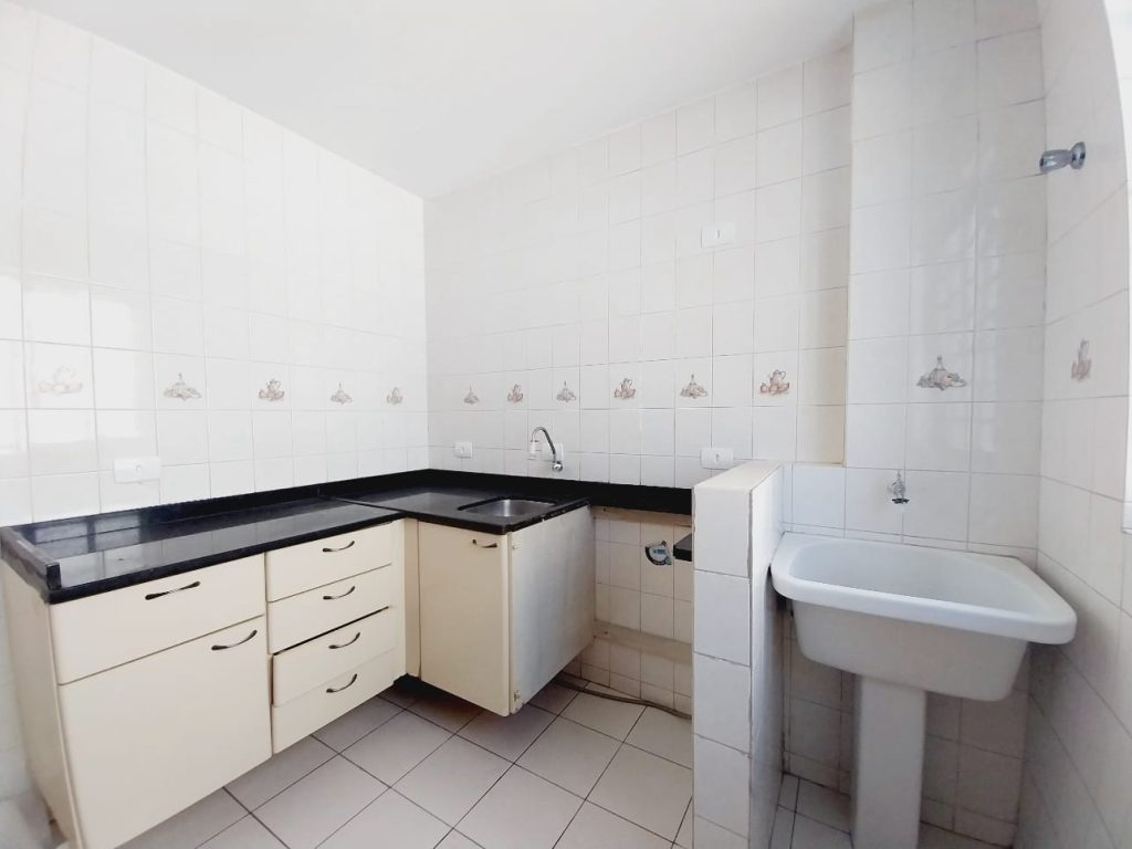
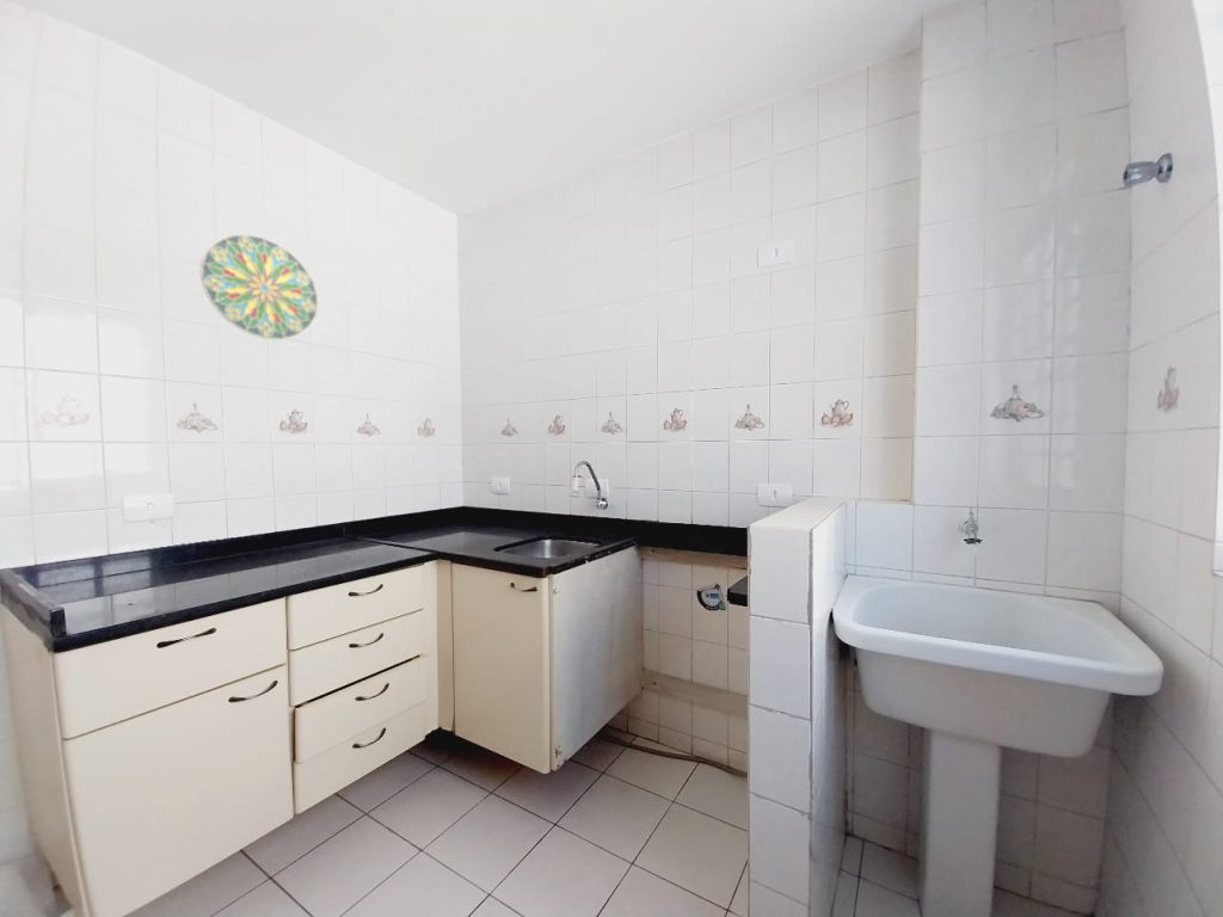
+ decorative plate (264, 288)
